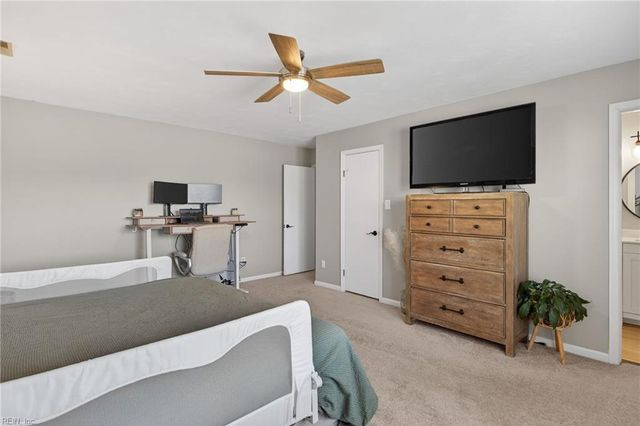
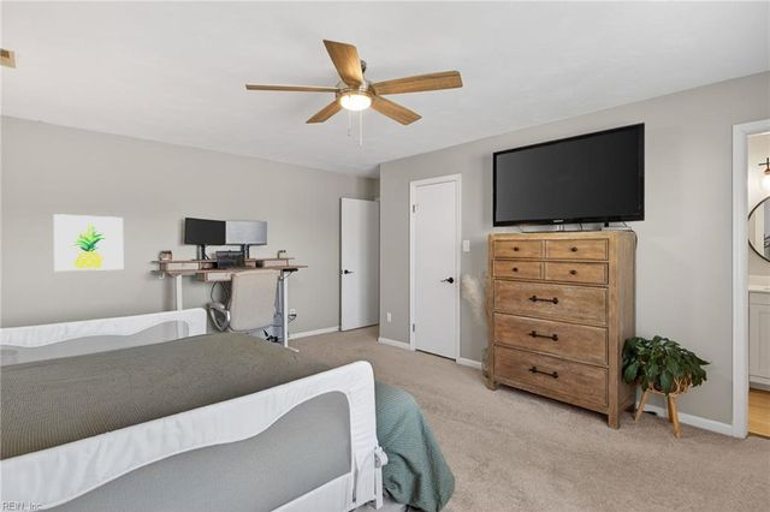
+ wall art (89, 243)
